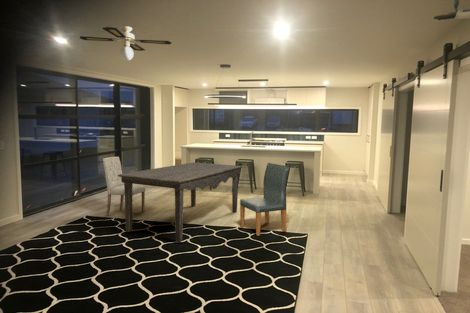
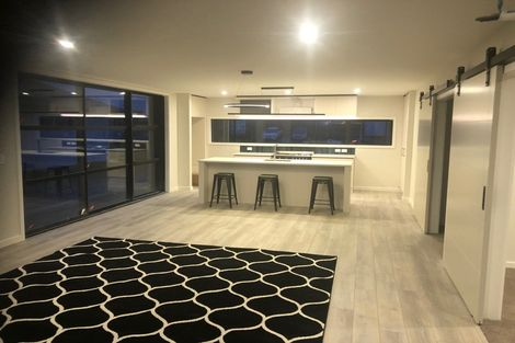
- dining chair (264, 197)
- dining chair (123, 185)
- dining table (191, 195)
- ceiling fan (126, 44)
